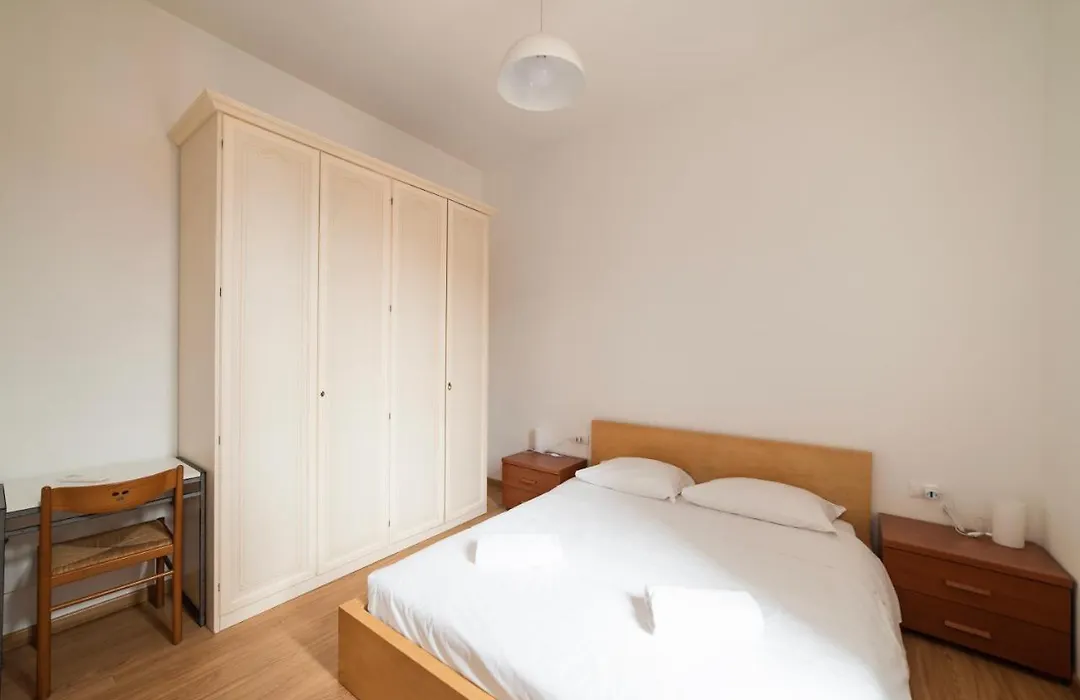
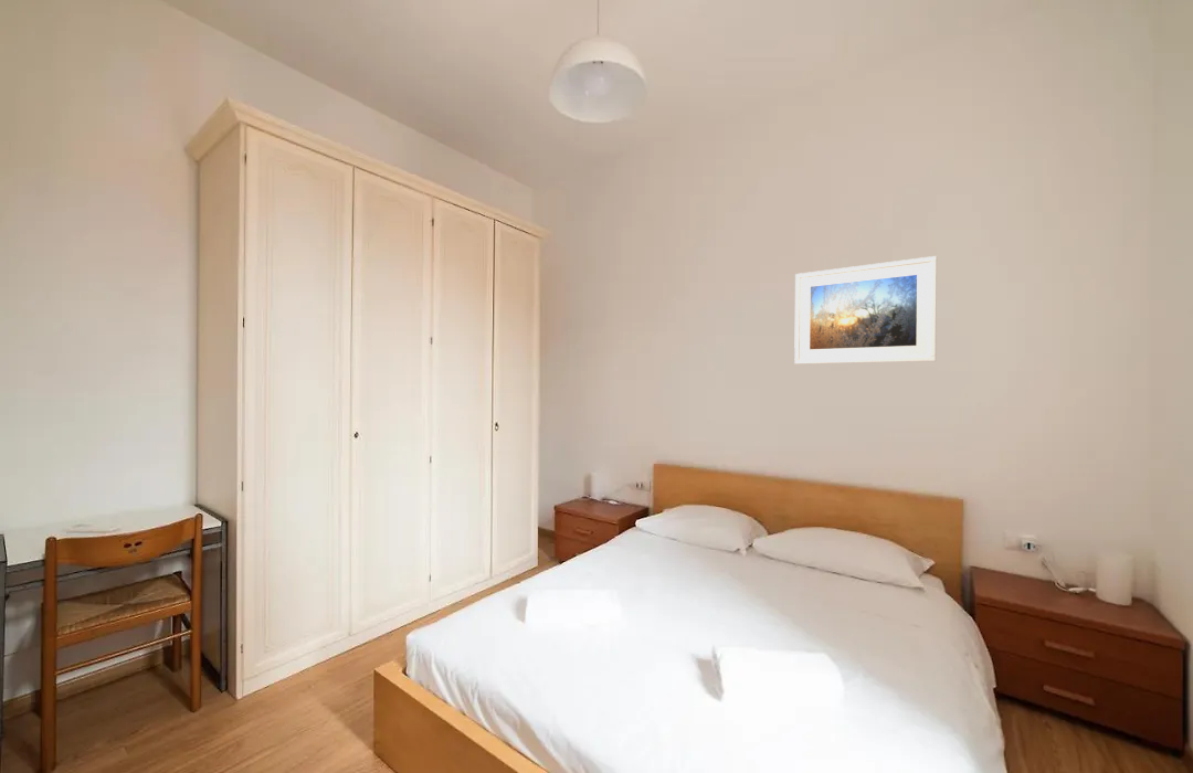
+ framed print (859, 314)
